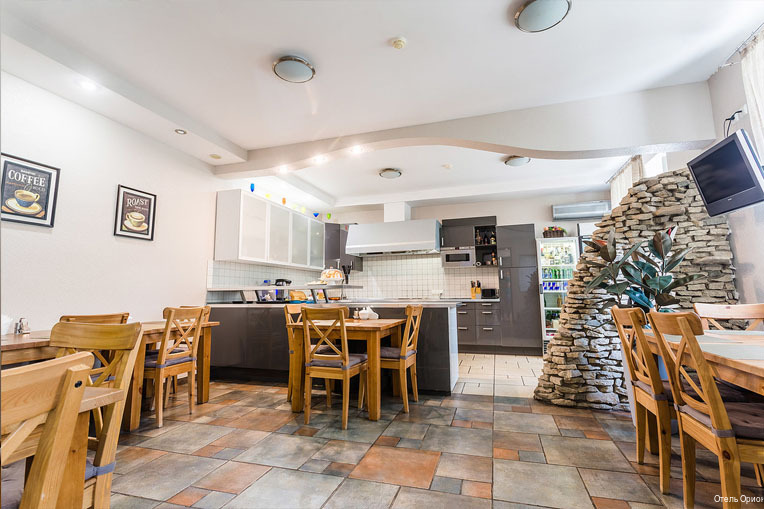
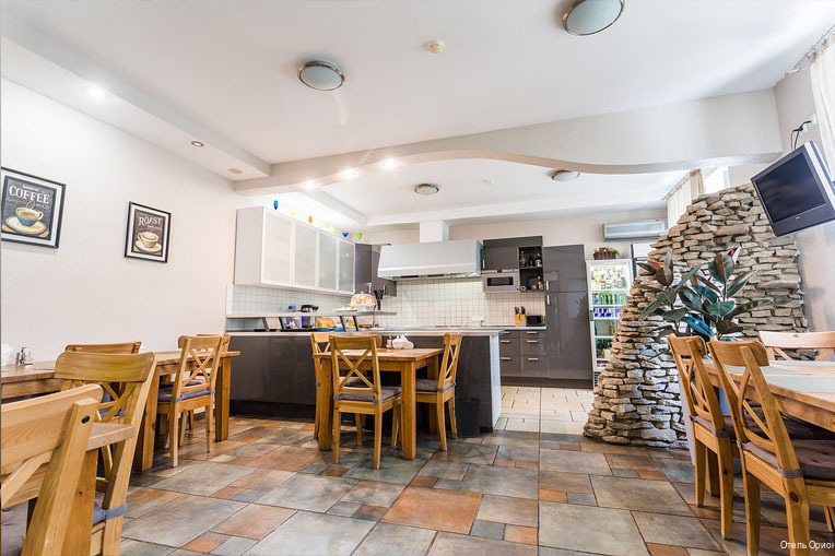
+ wastebasket (467, 416)
